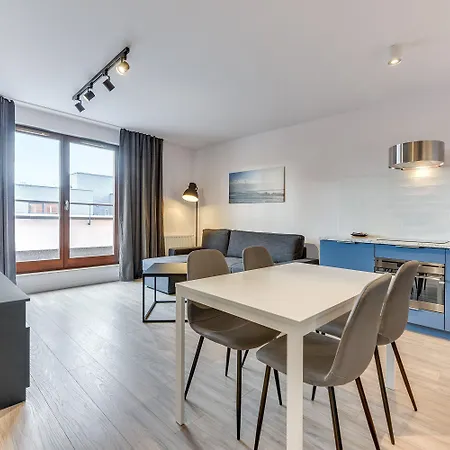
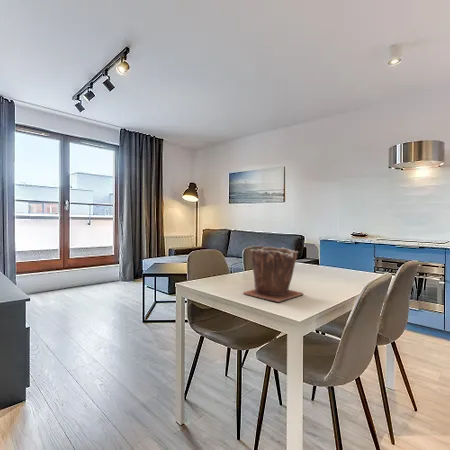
+ plant pot (273, 271)
